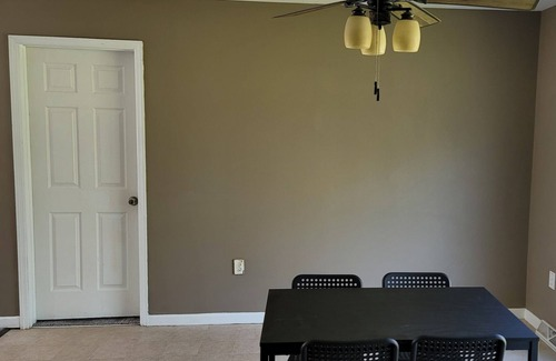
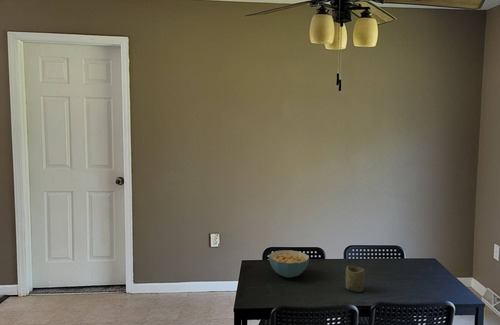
+ cereal bowl (288, 266)
+ cup (354, 278)
